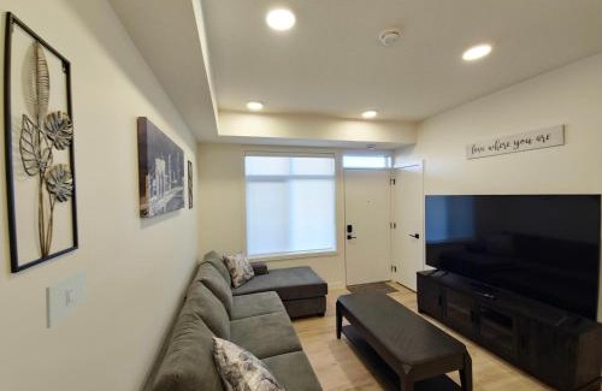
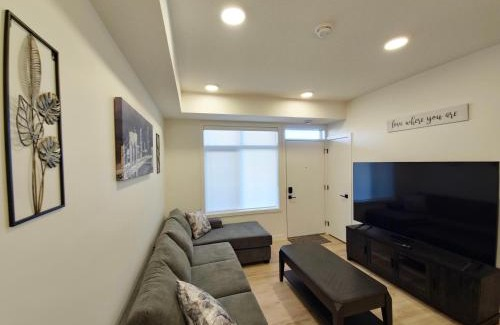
- light switch (69, 295)
